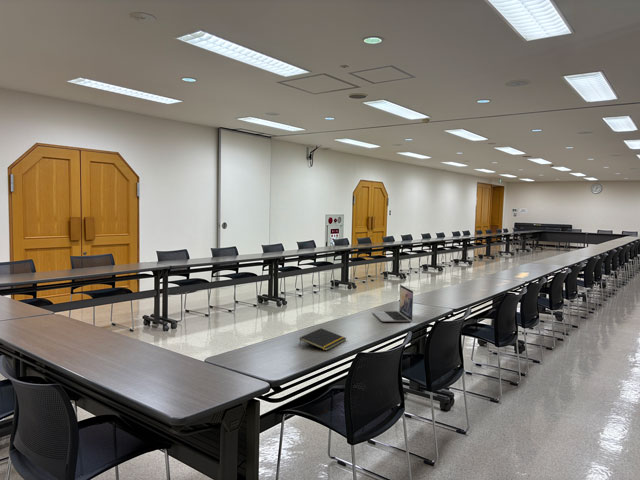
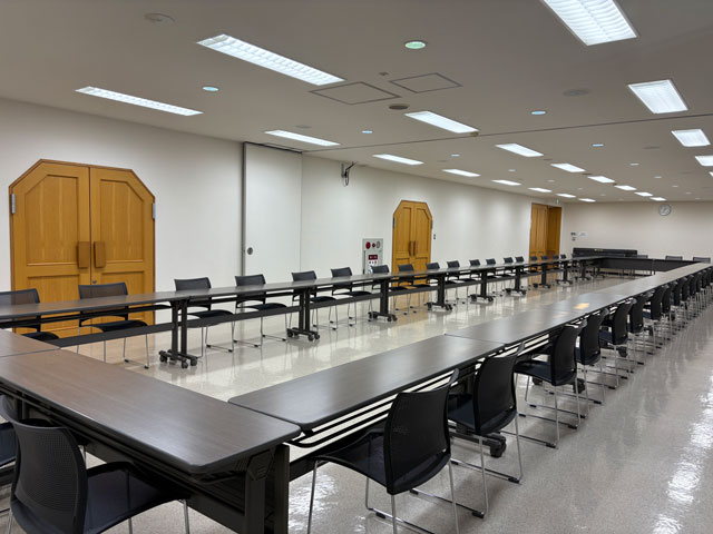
- notepad (323, 338)
- laptop (400, 302)
